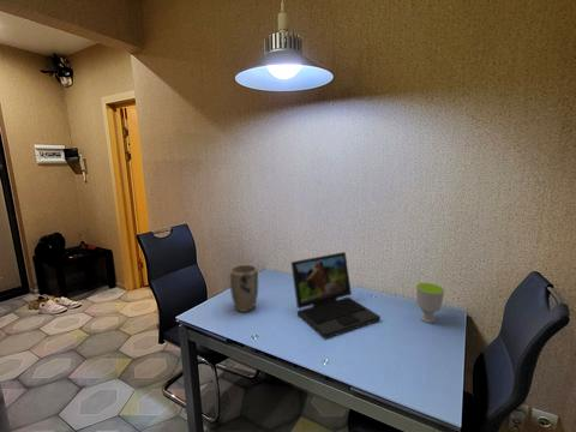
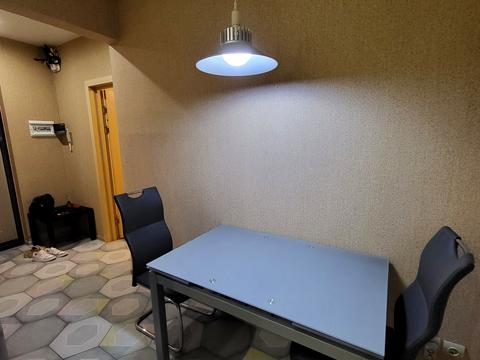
- plant pot (244, 288)
- cup (428, 304)
- laptop (334, 289)
